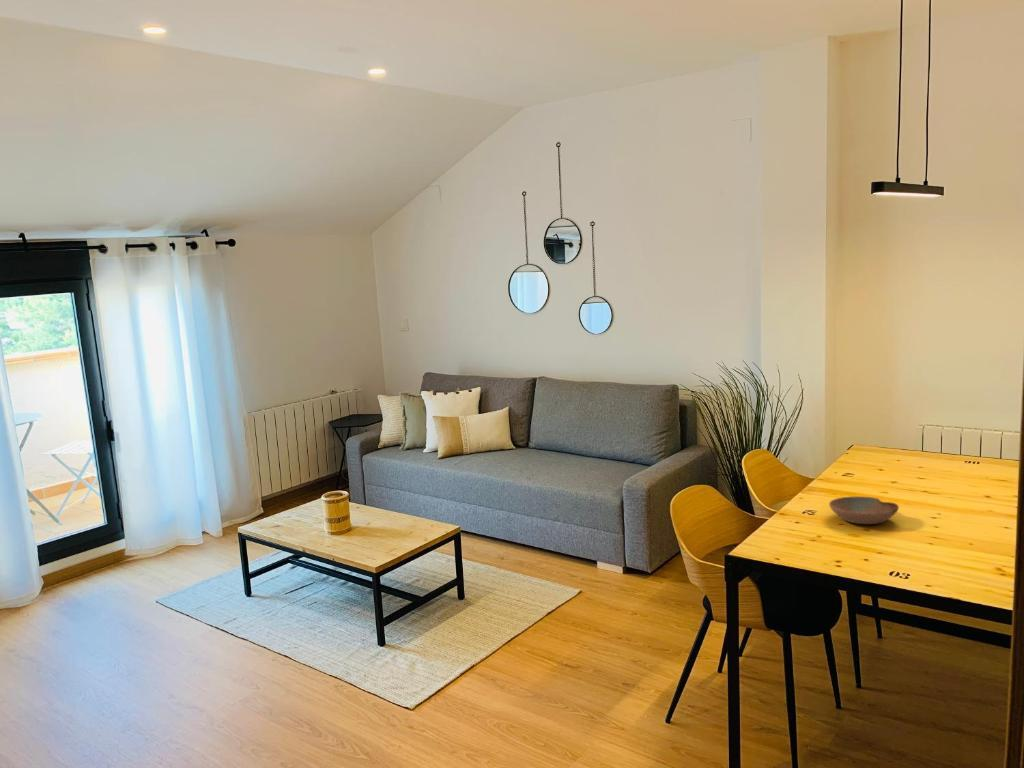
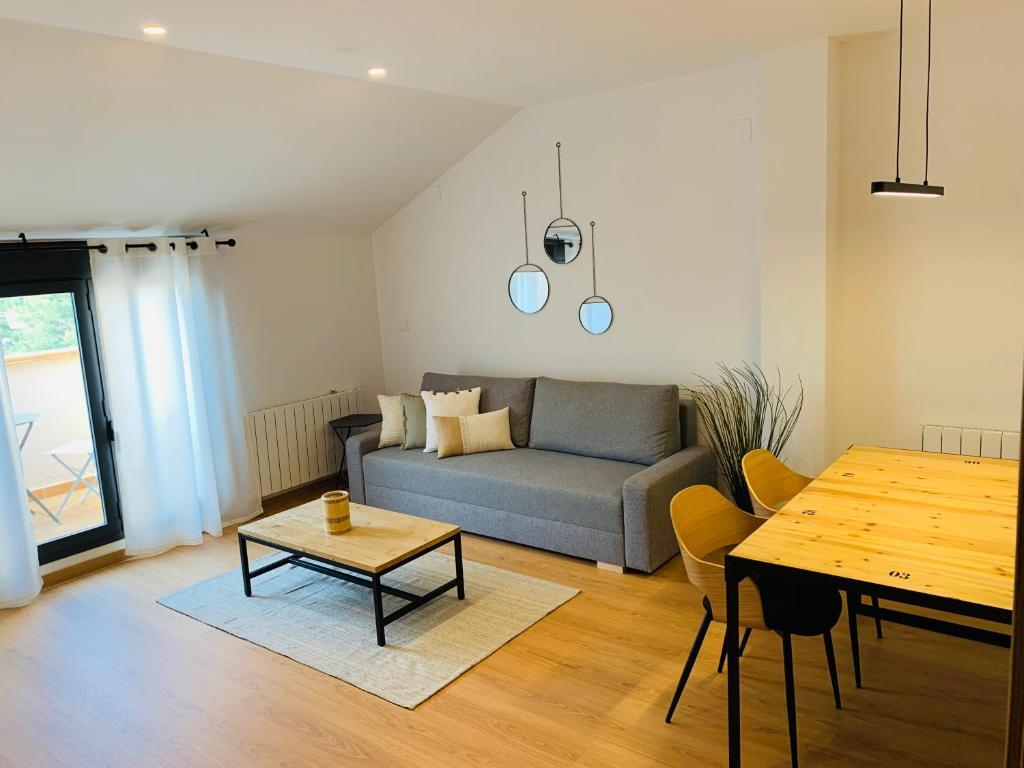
- bowl (863, 511)
